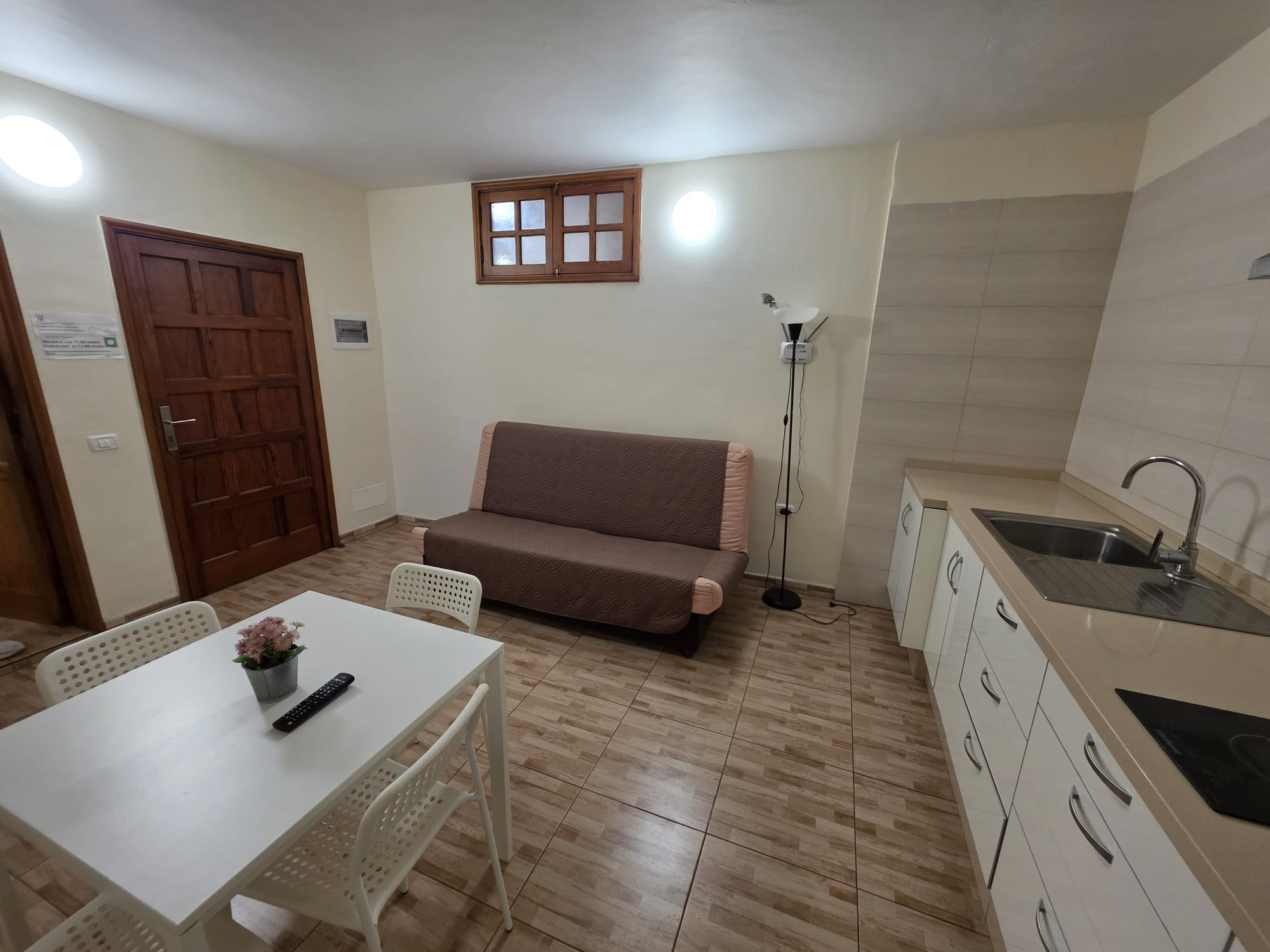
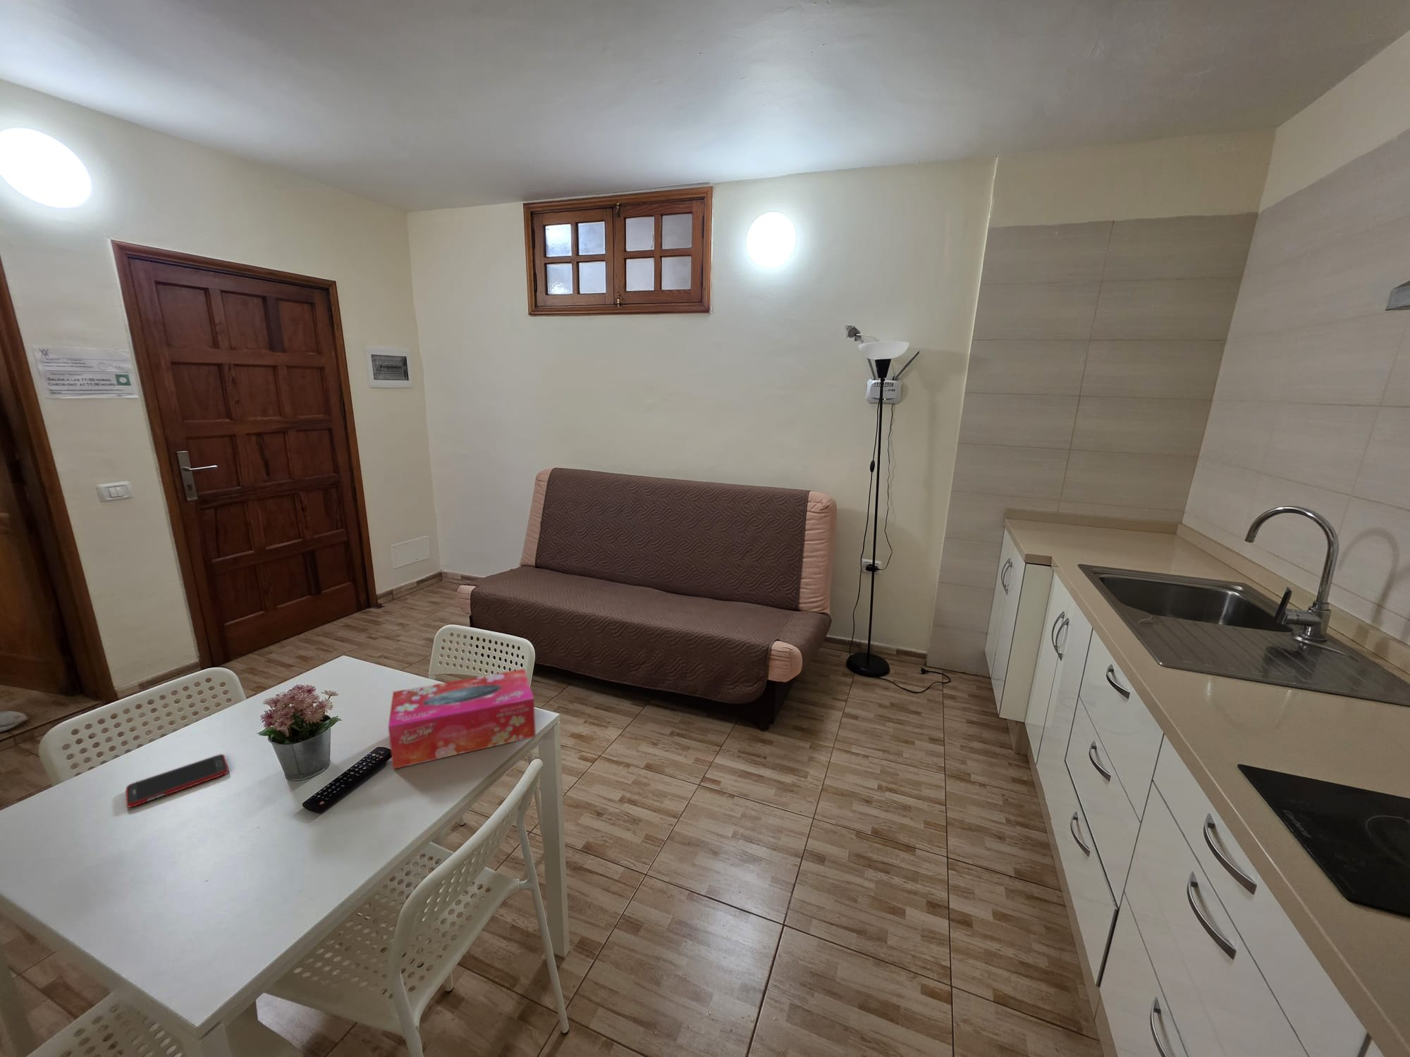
+ tissue box (464, 714)
+ cell phone (179, 778)
